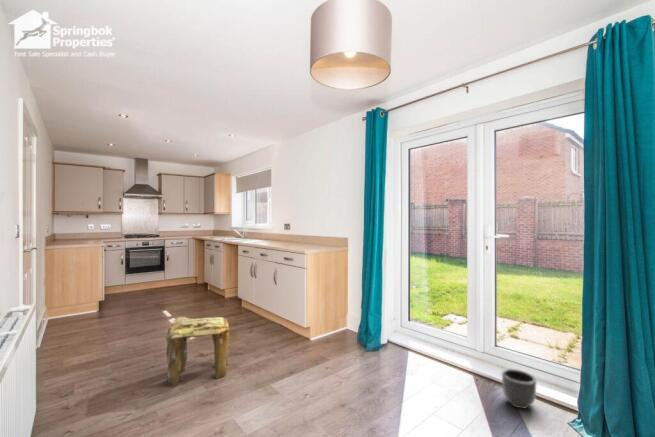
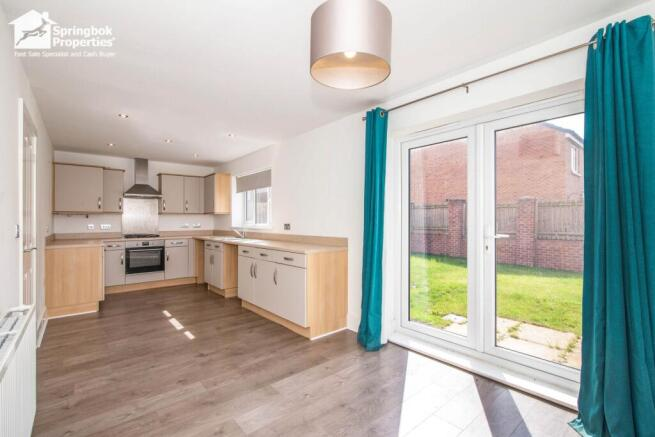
- stool (199, 336)
- planter (518, 390)
